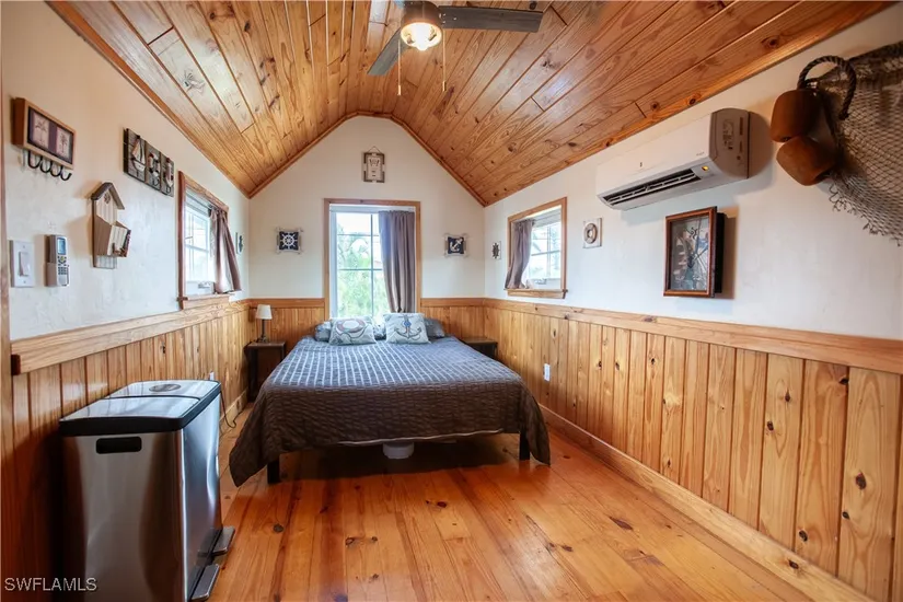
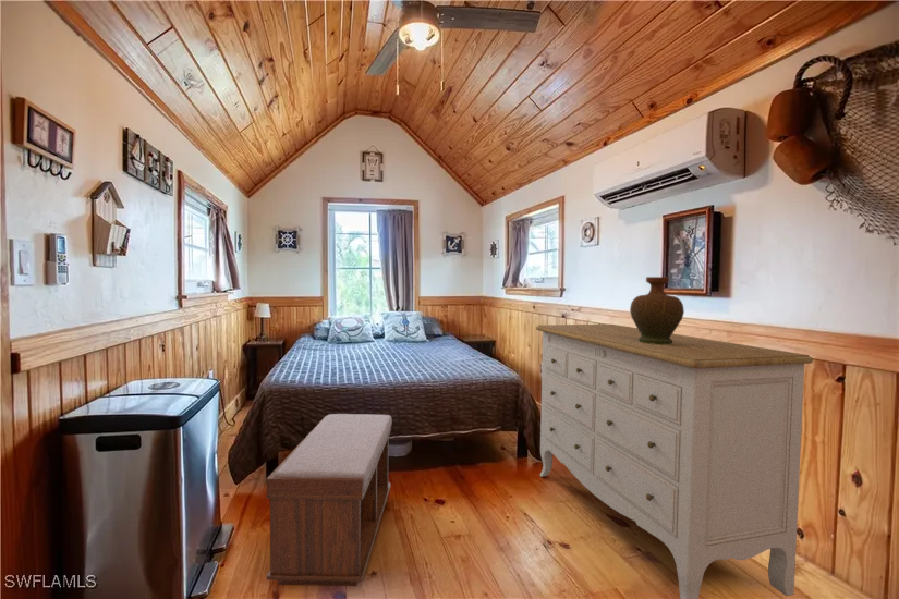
+ dresser (637, 429)
+ bench (341, 485)
+ decorative vase (656, 309)
